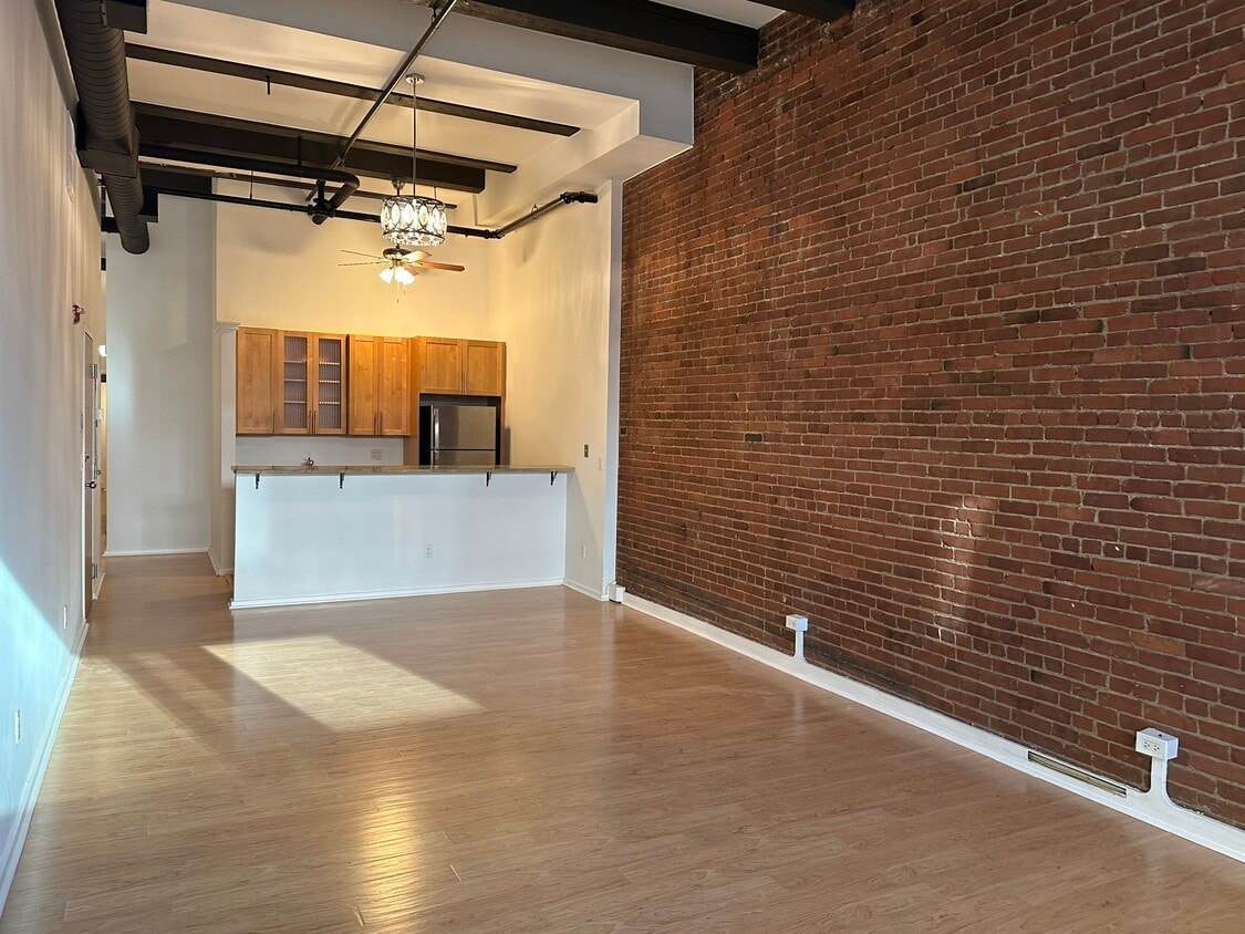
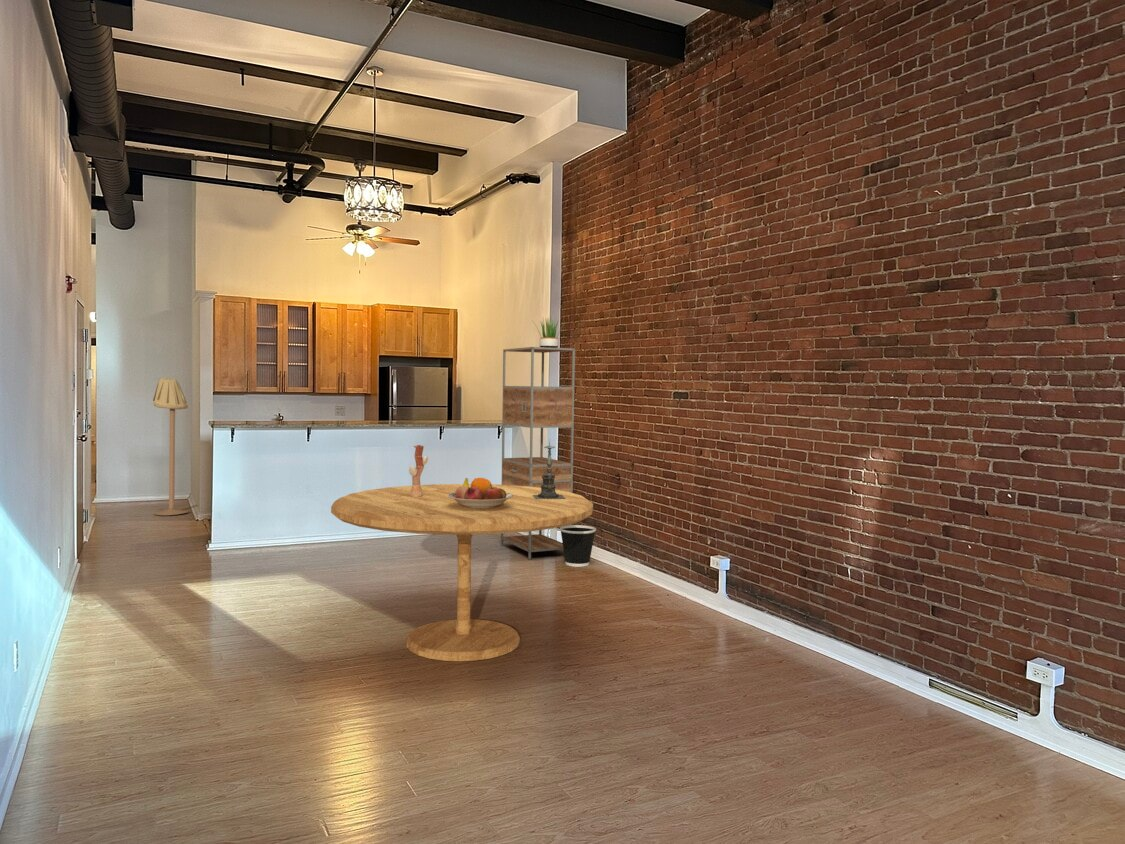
+ vase (418, 470)
+ floor lamp (171, 445)
+ dining table (464, 570)
+ candle holder (549, 467)
+ potted plant (549, 331)
+ fruit bowl (480, 492)
+ wastebasket (577, 546)
+ shelving unit (532, 449)
